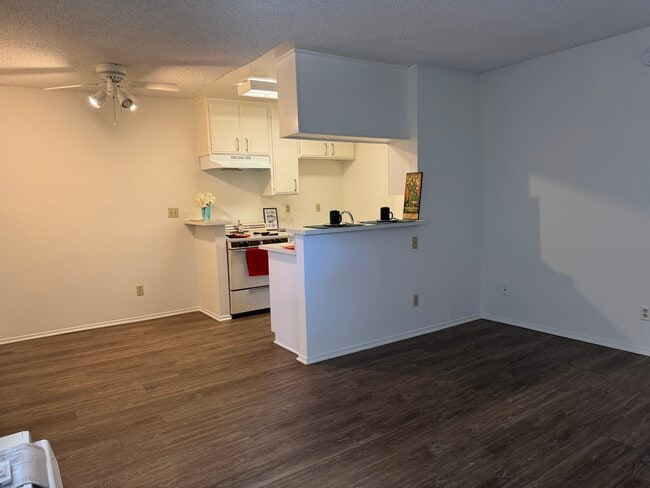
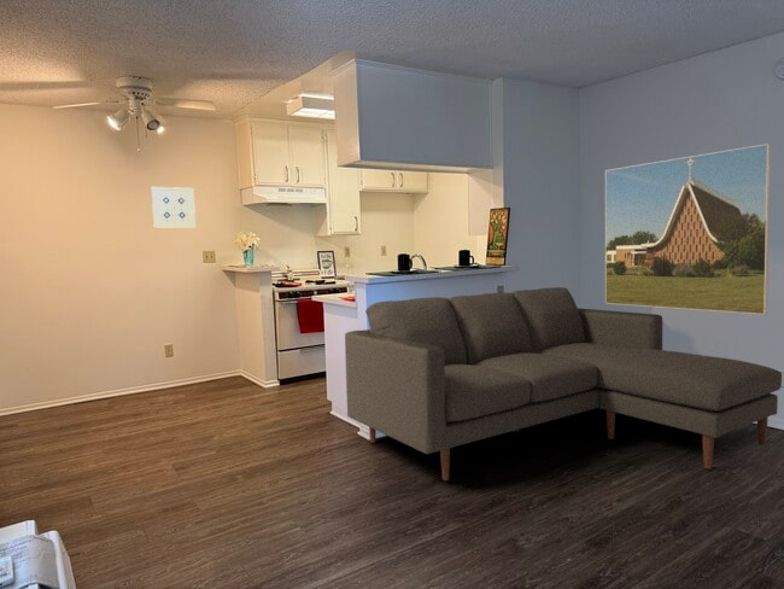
+ wall art (174, 208)
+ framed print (677, 234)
+ sofa (556, 372)
